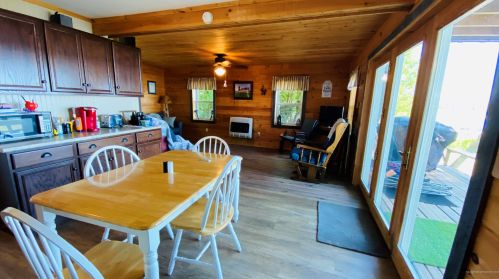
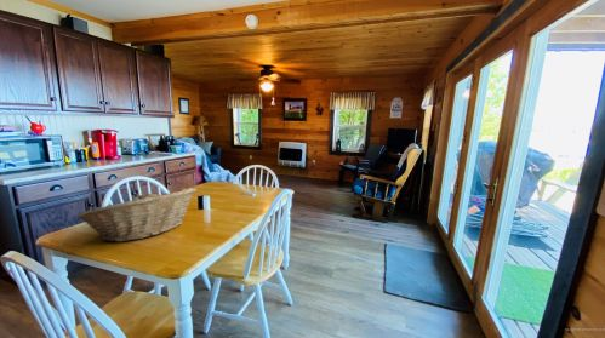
+ fruit basket (144, 208)
